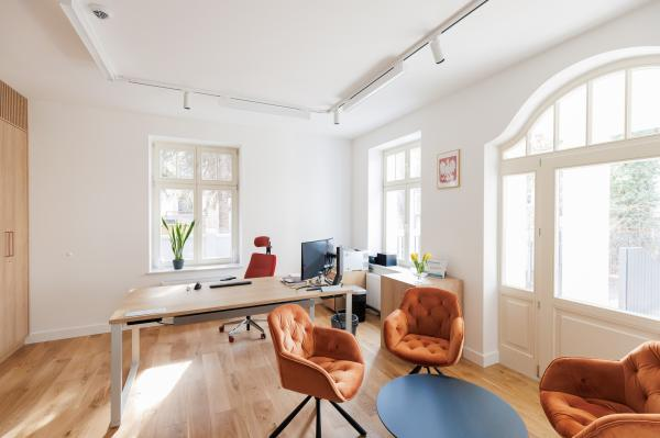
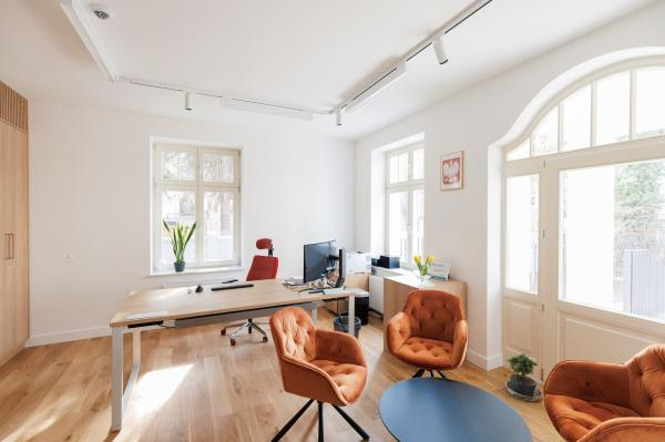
+ potted plant (521, 372)
